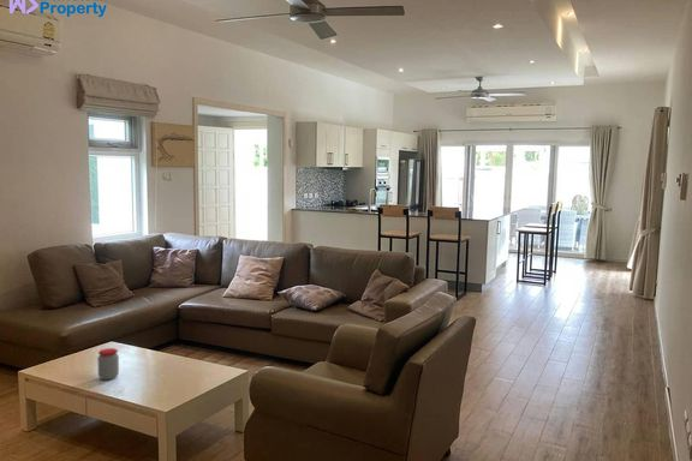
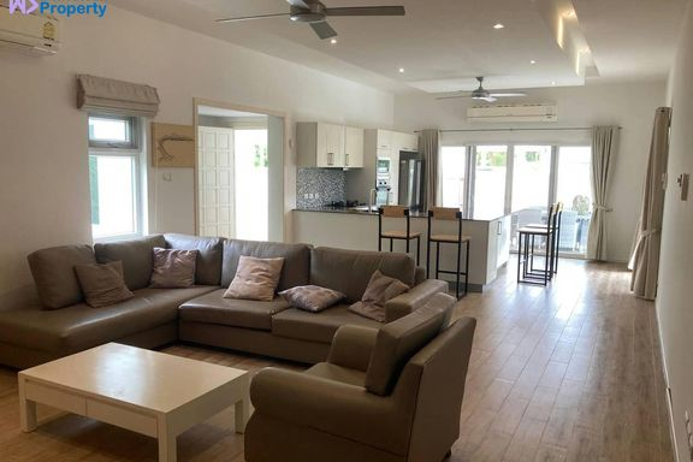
- jar (108, 364)
